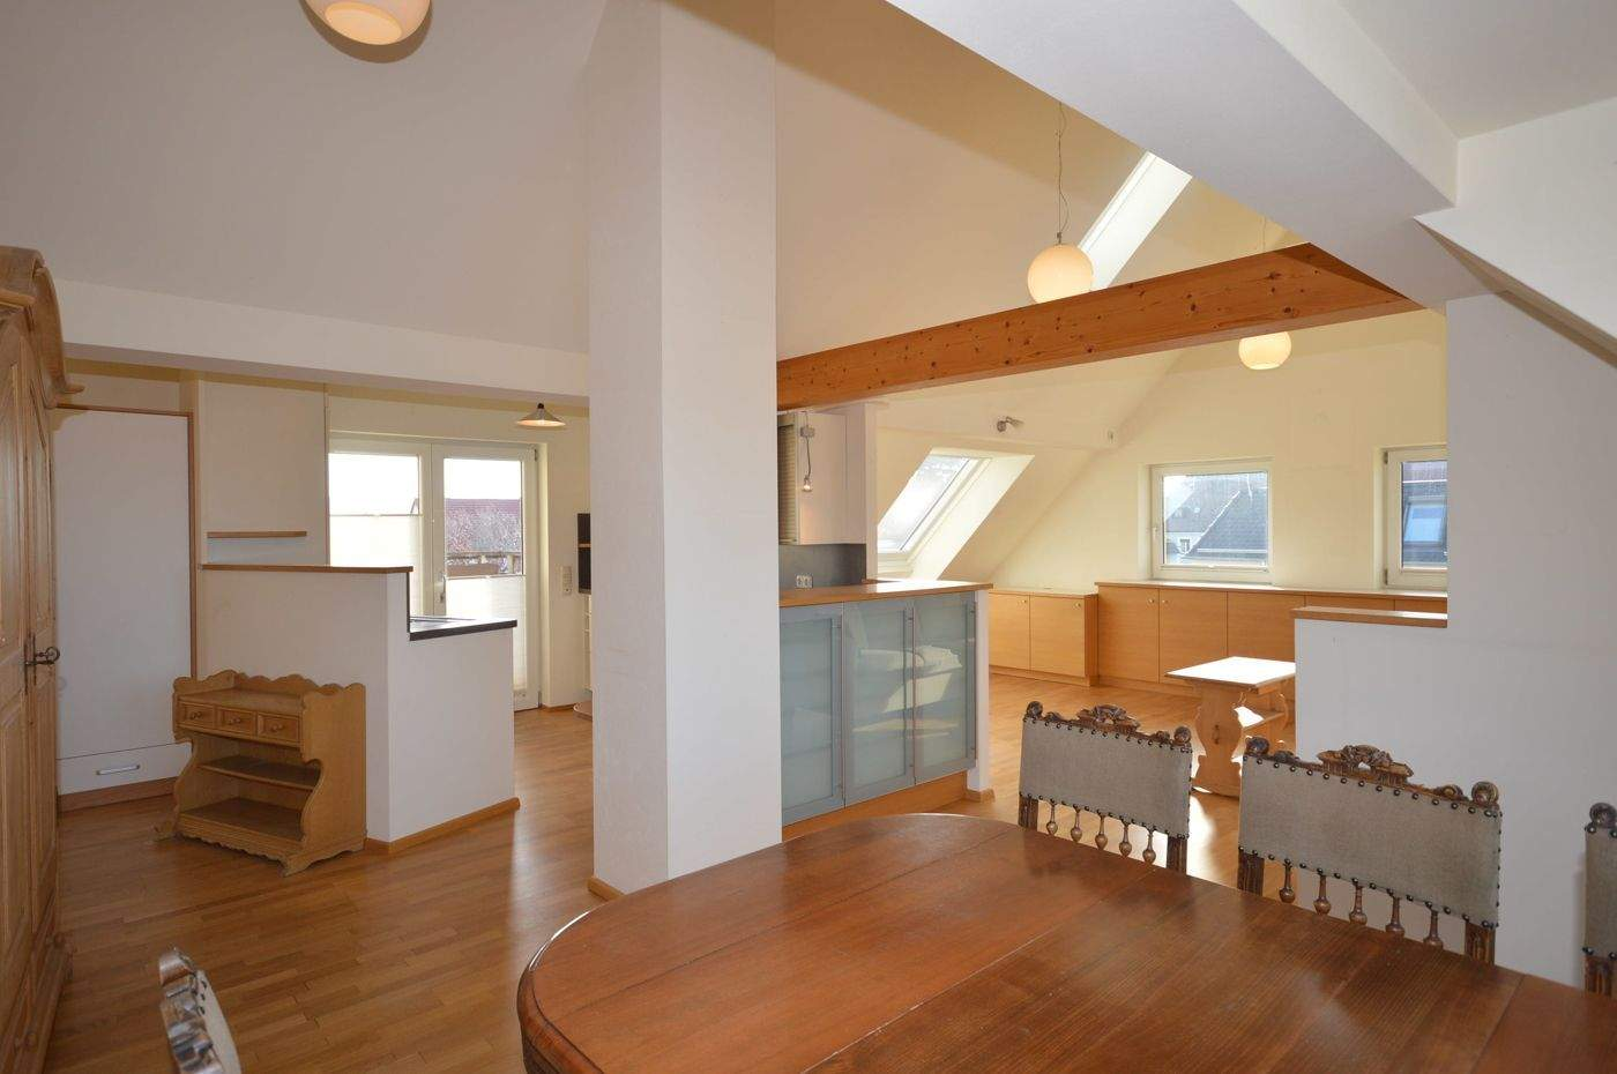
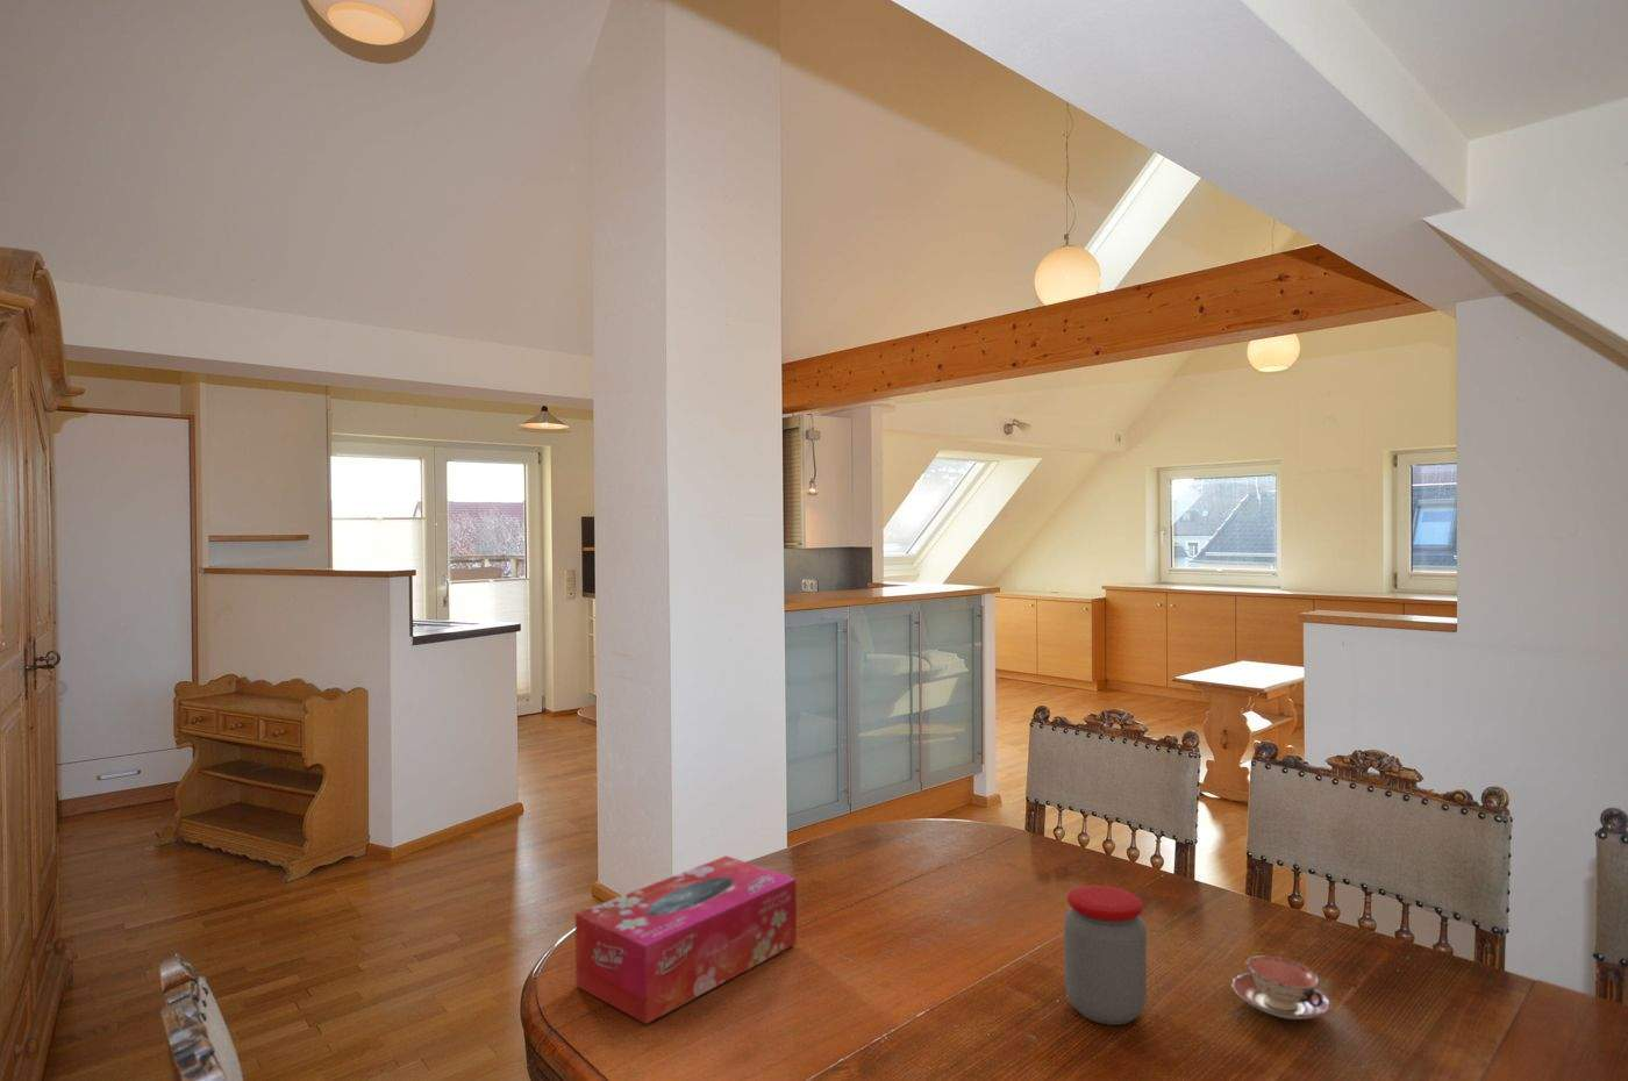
+ teacup (1280, 988)
+ jar (1104, 952)
+ tissue box (690, 929)
